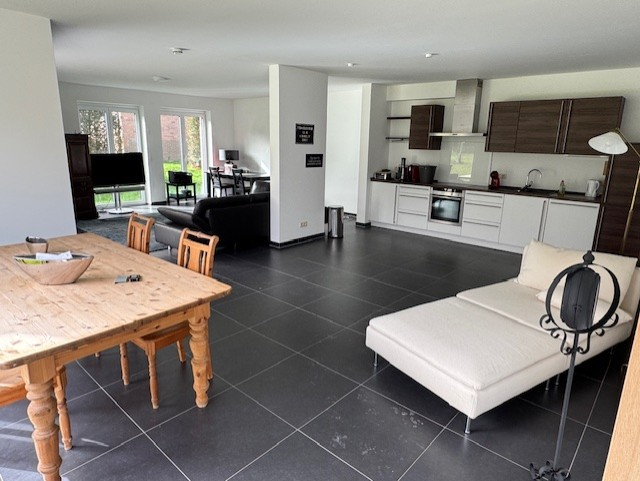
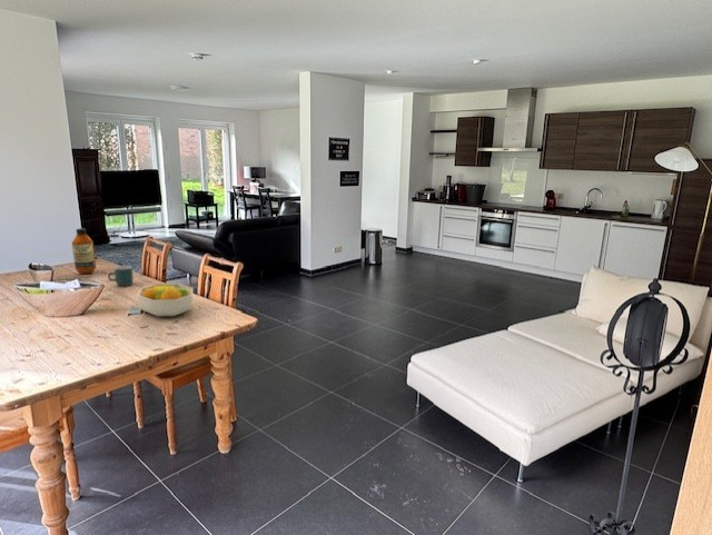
+ mug (120, 276)
+ fruit bowl (166, 296)
+ bottle (83, 250)
